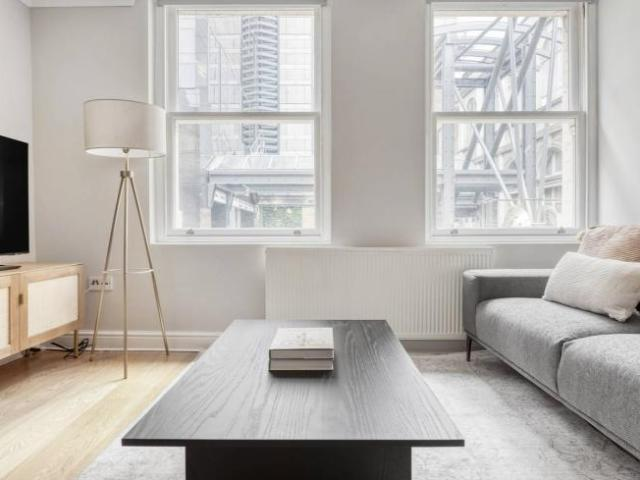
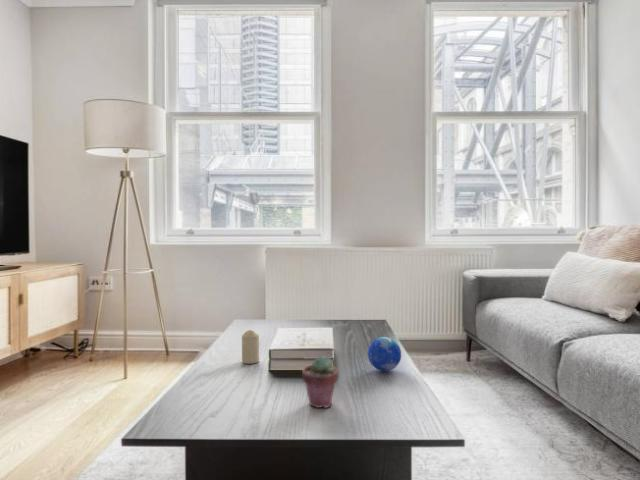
+ potted succulent (320, 379)
+ candle (250, 346)
+ decorative orb (384, 353)
